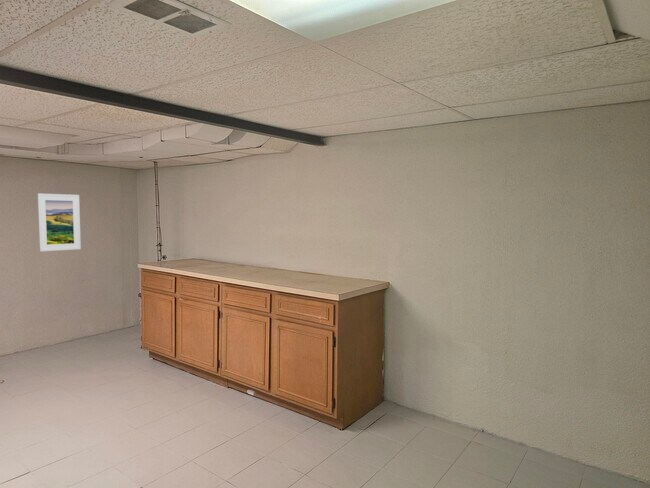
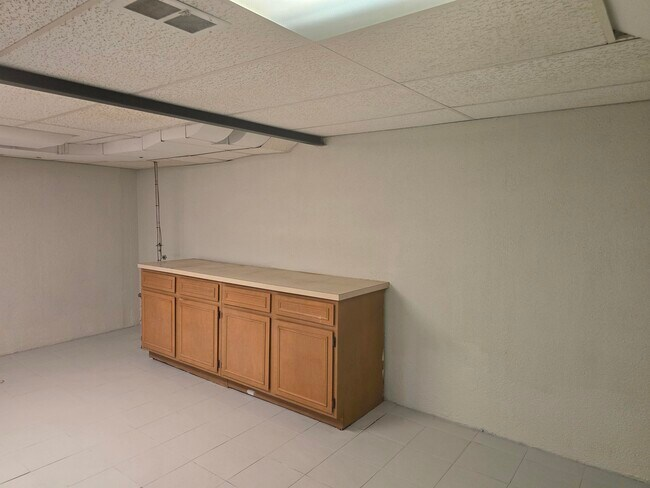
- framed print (59, 222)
